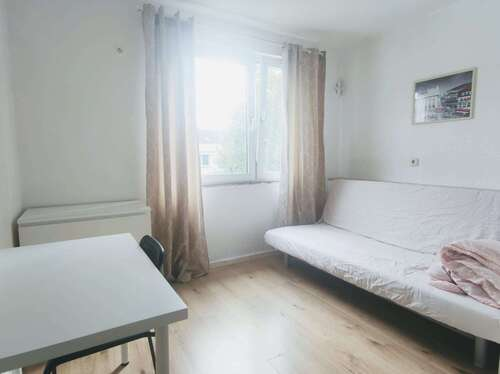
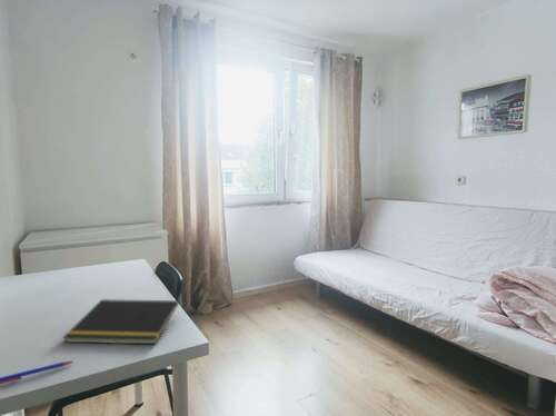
+ pen (34, 370)
+ notepad (126, 319)
